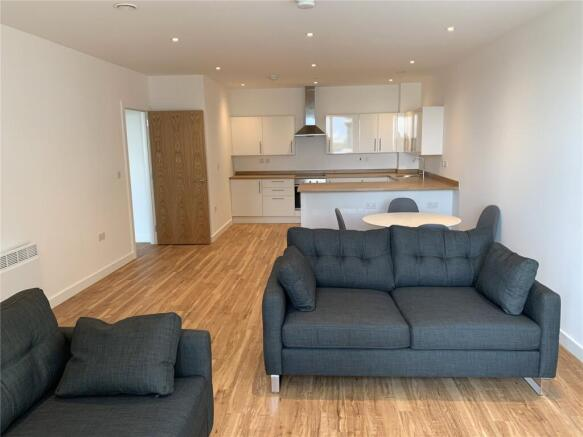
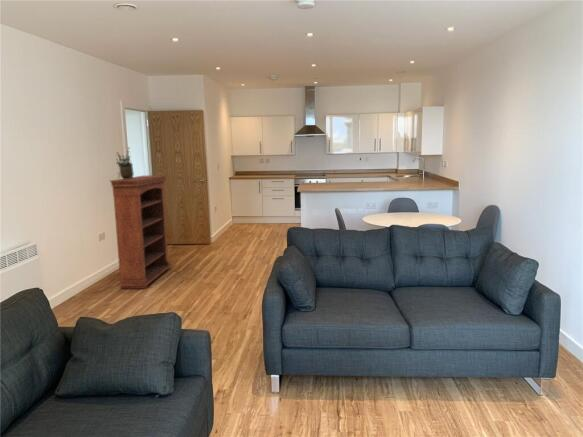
+ bookshelf (144, 228)
+ potted plant (125, 163)
